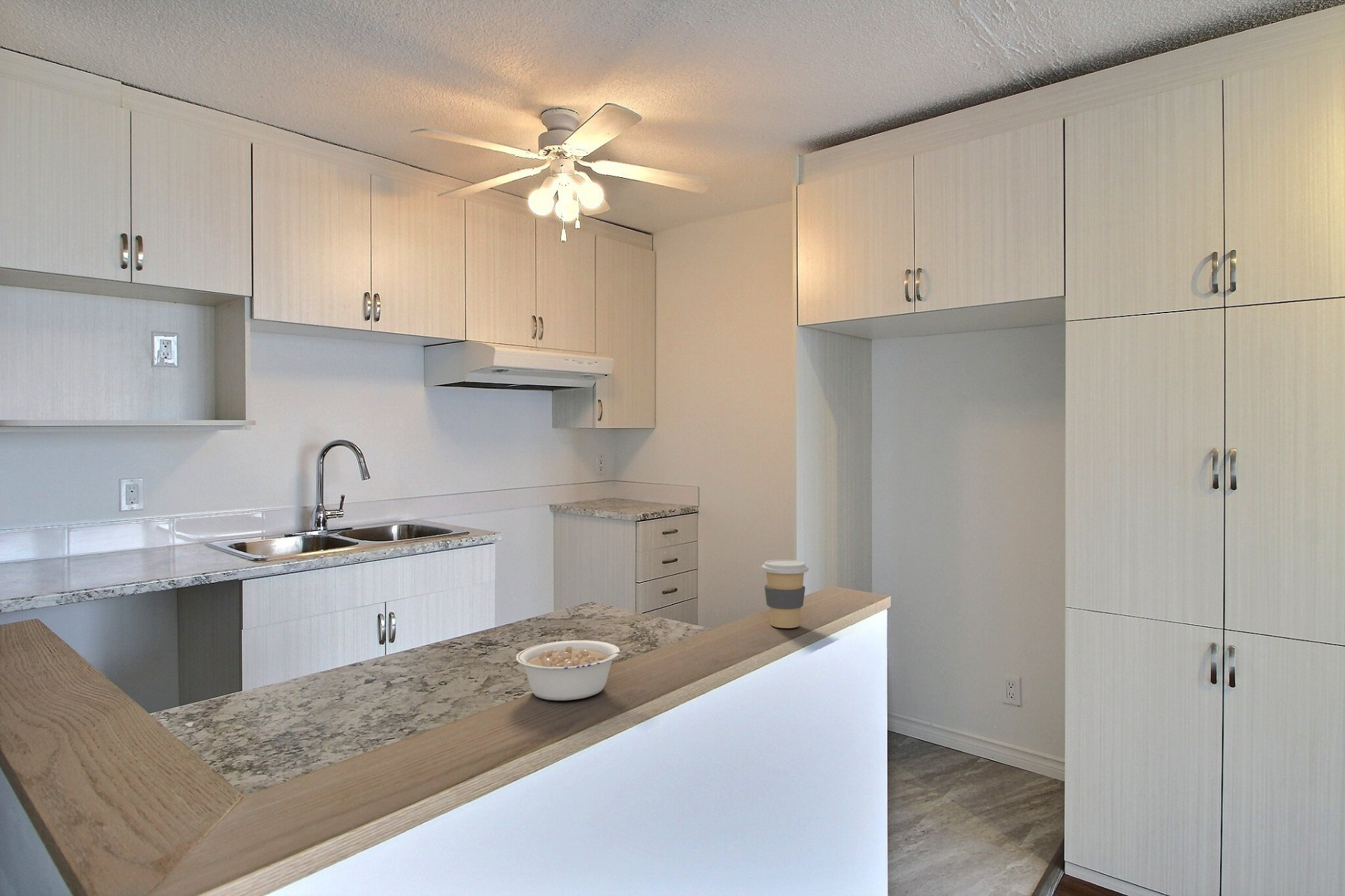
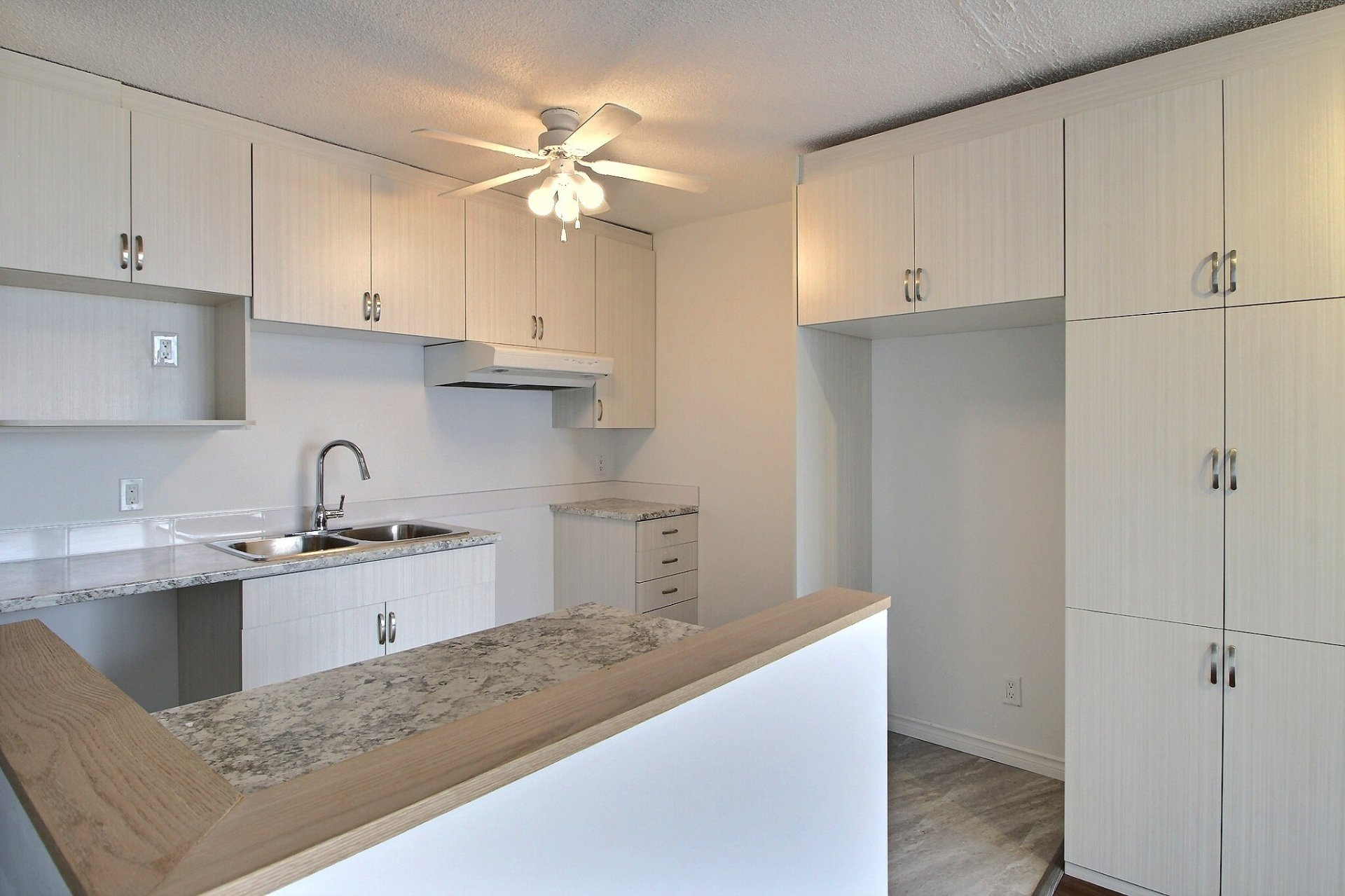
- legume (572, 666)
- coffee cup (785, 593)
